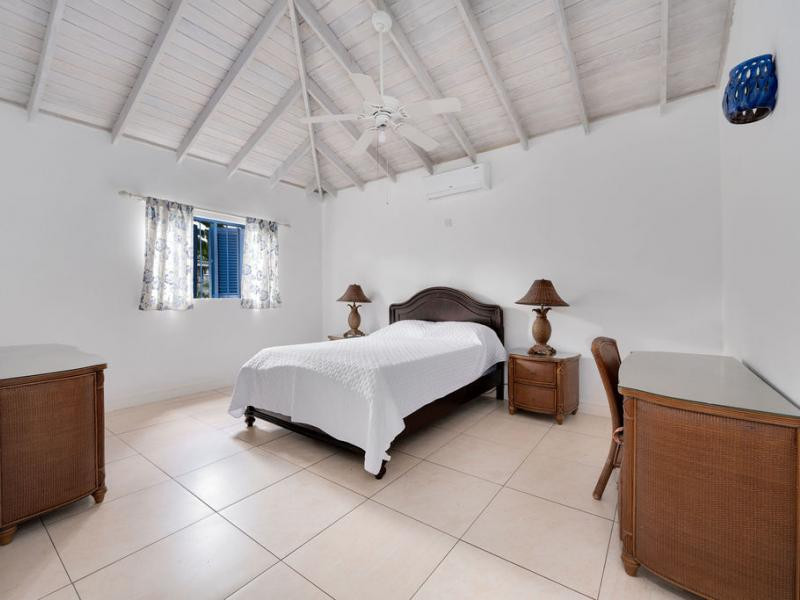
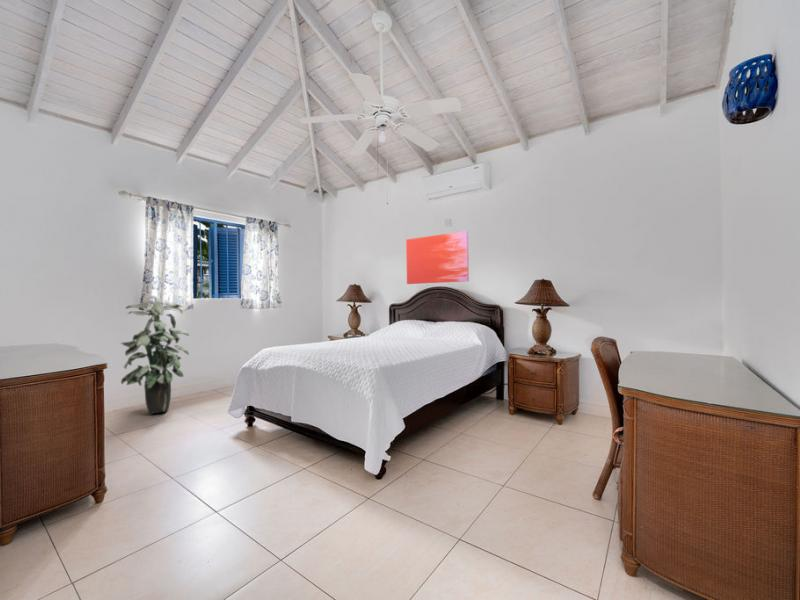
+ indoor plant (154, 353)
+ wall art (435, 259)
